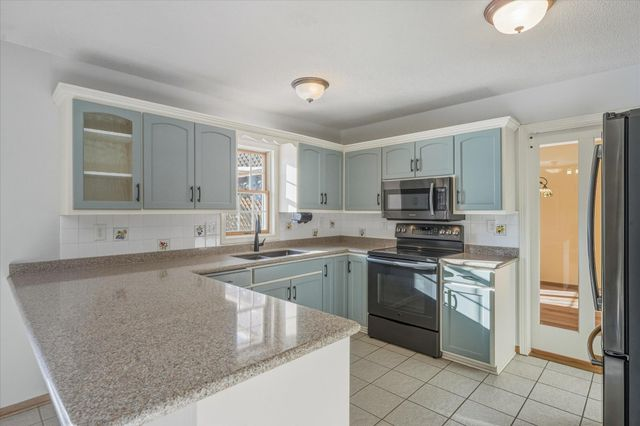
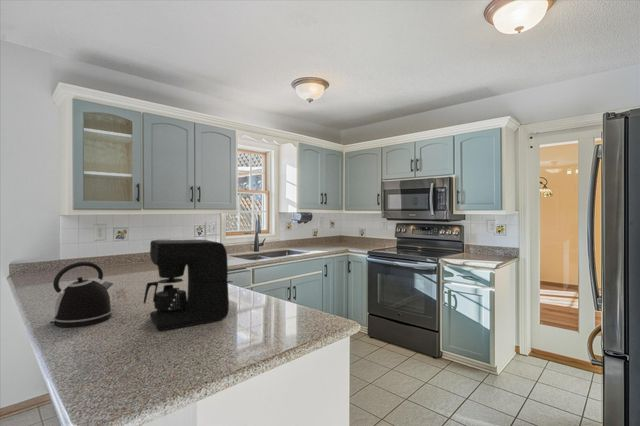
+ coffee maker (182, 280)
+ kettle (83, 290)
